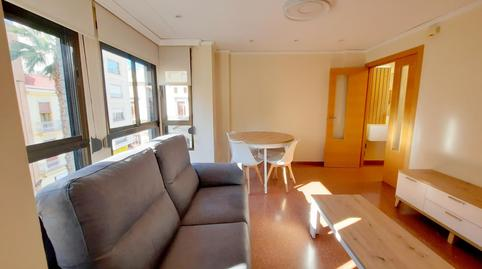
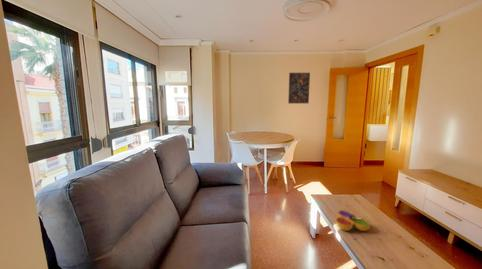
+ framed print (299, 88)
+ decorative bowl (348, 220)
